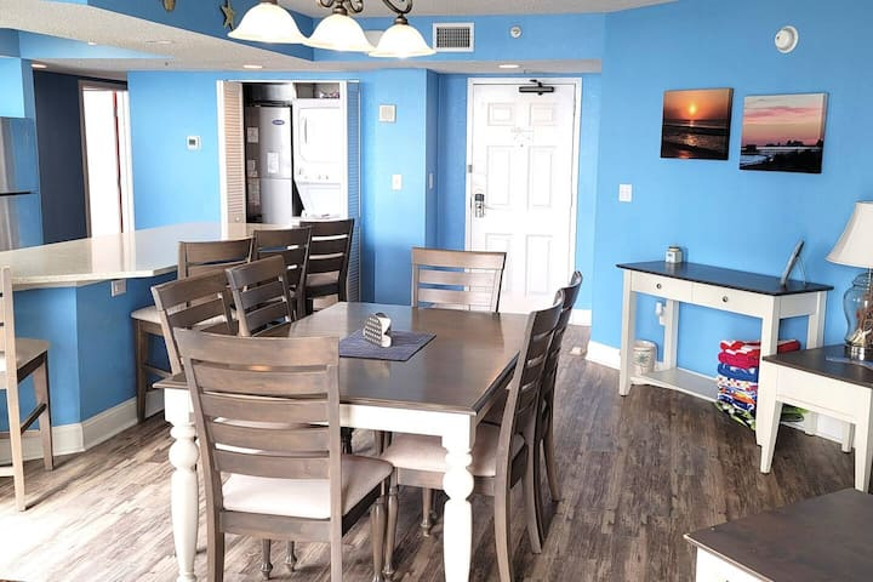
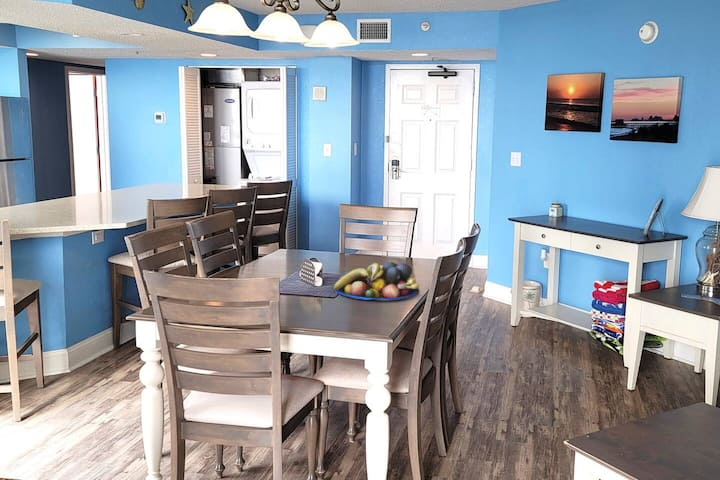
+ fruit bowl (377, 276)
